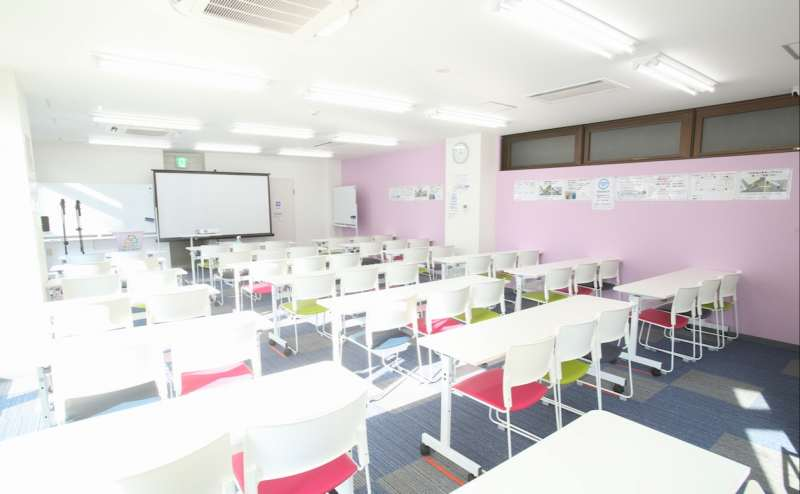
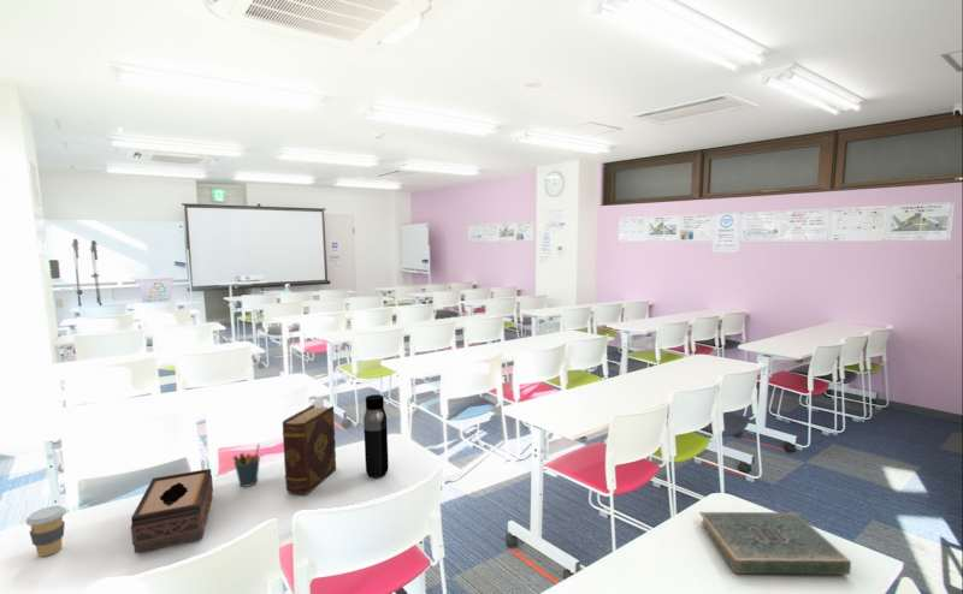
+ water bottle (376, 435)
+ pen holder (247, 465)
+ tissue box (176, 506)
+ book (767, 540)
+ diary (309, 447)
+ coffee cup (47, 531)
